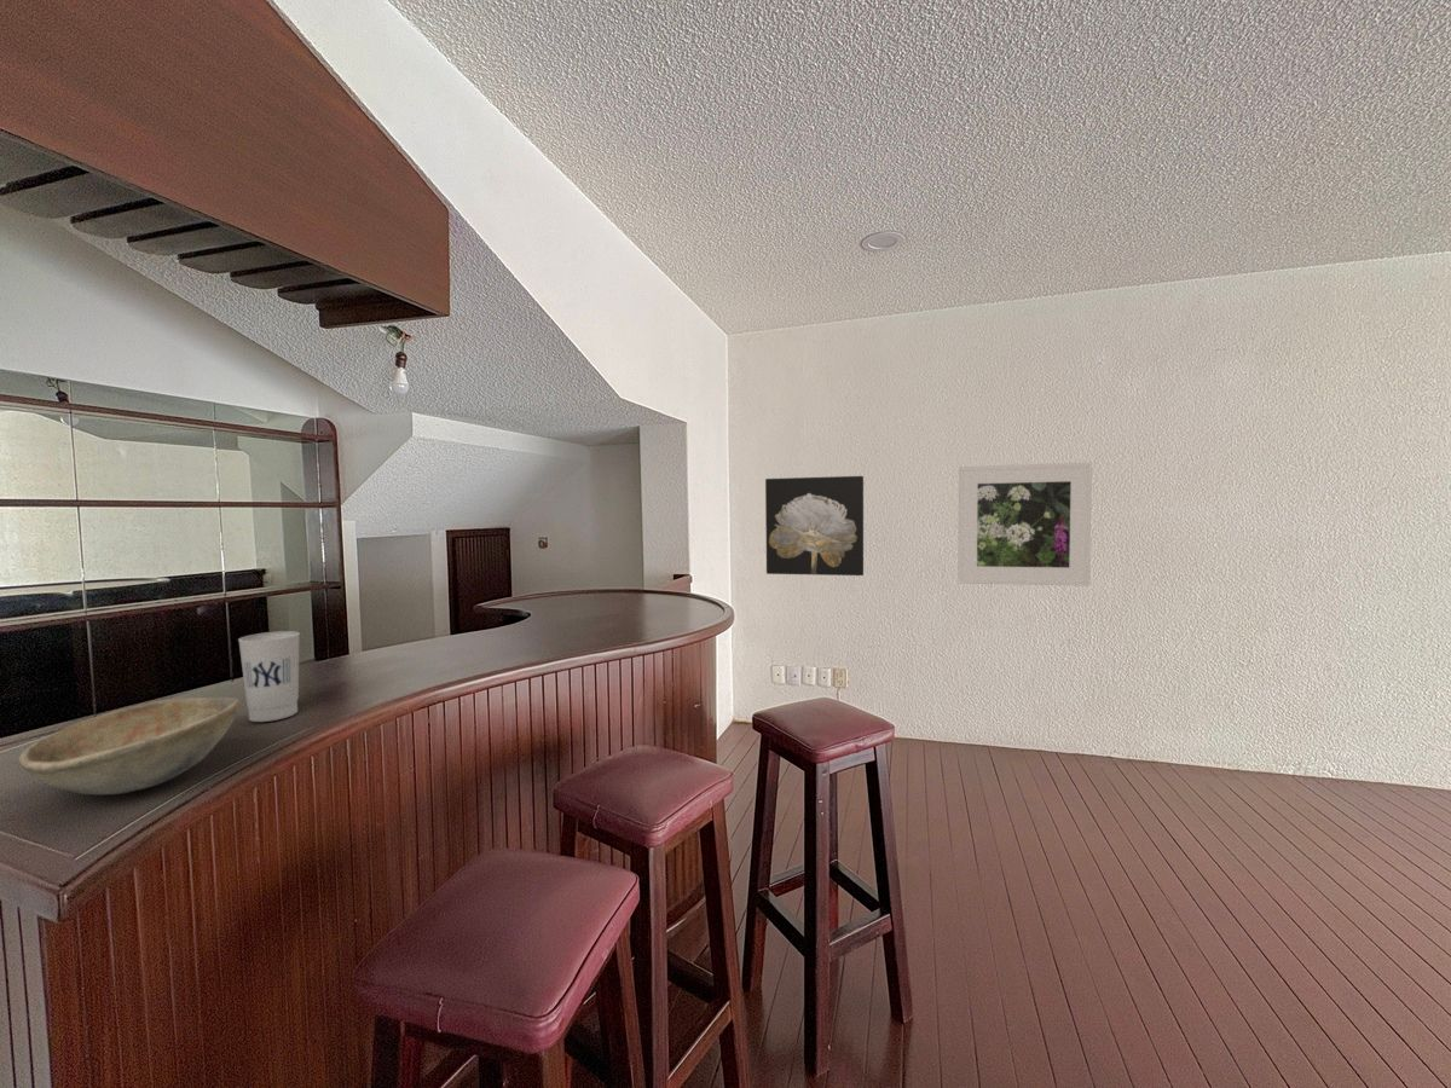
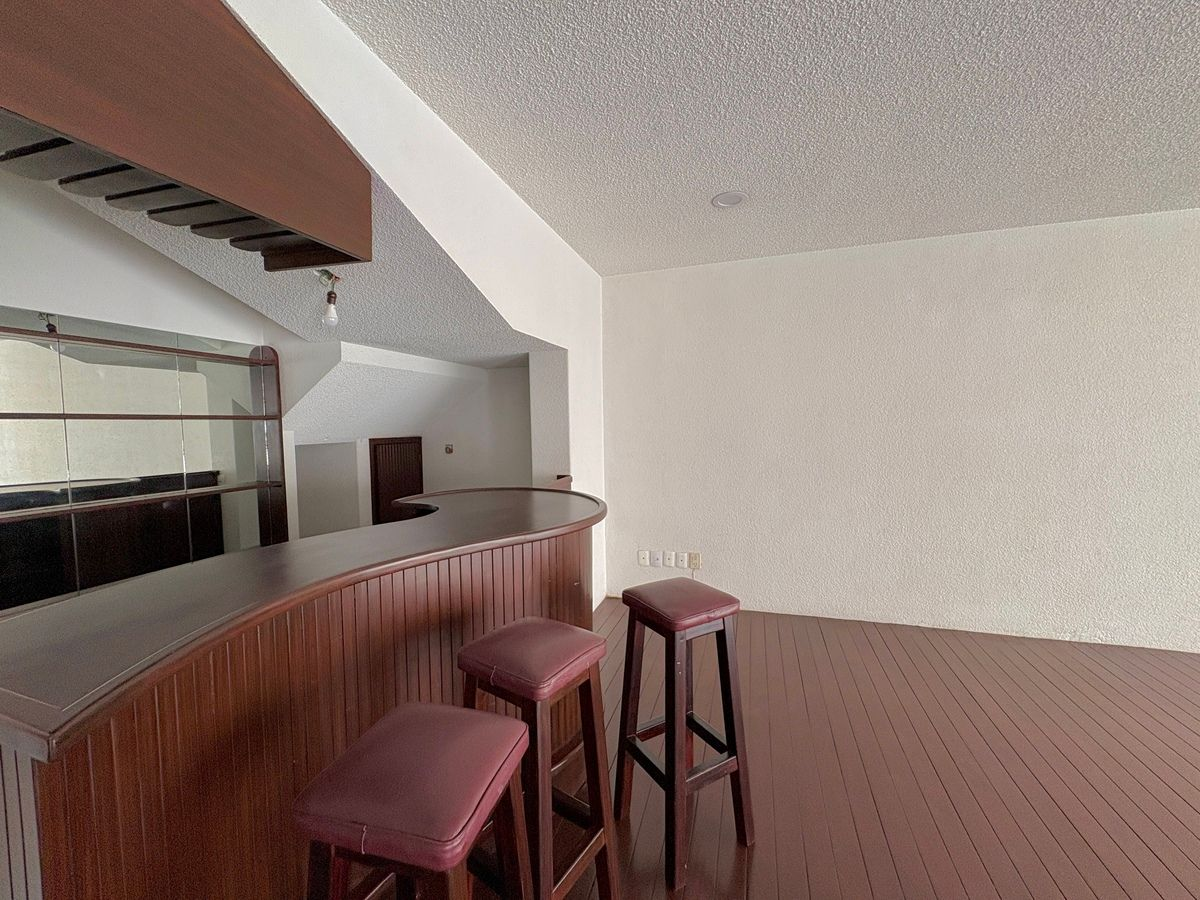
- cup (271, 676)
- wall art (814, 526)
- bowl (139, 751)
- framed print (1022, 525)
